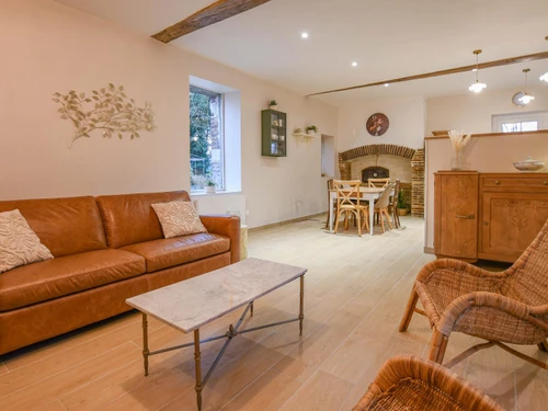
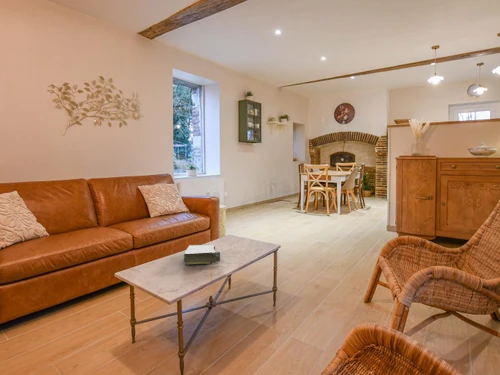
+ box (203, 253)
